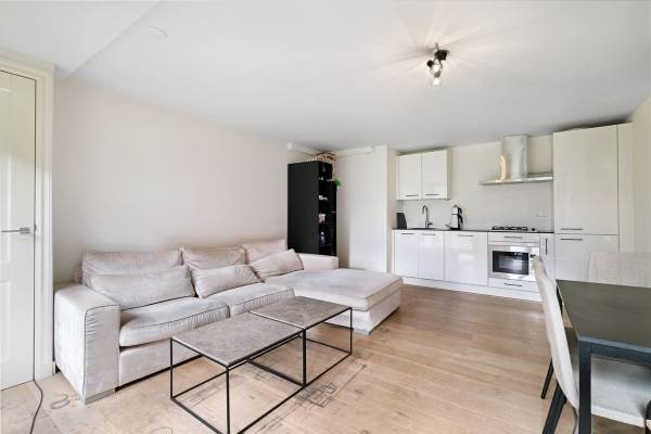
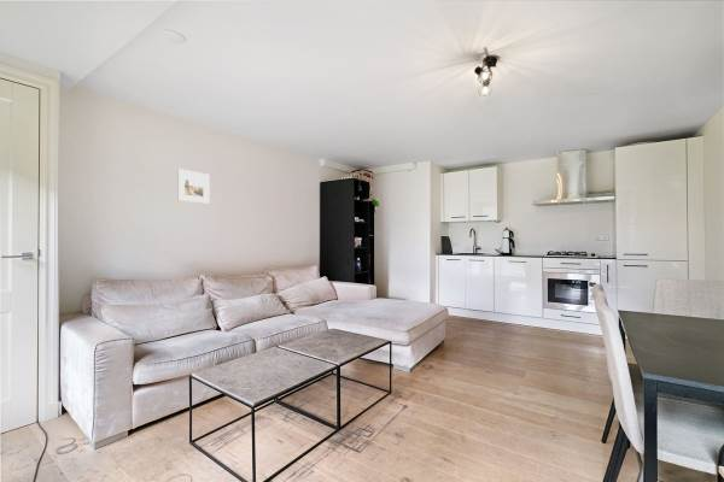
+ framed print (193, 187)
